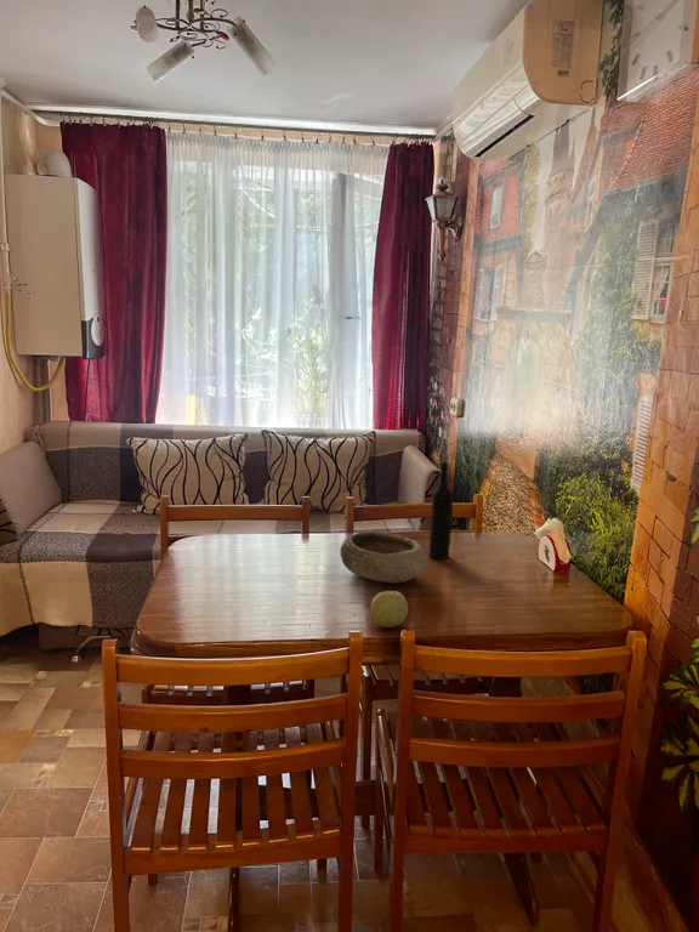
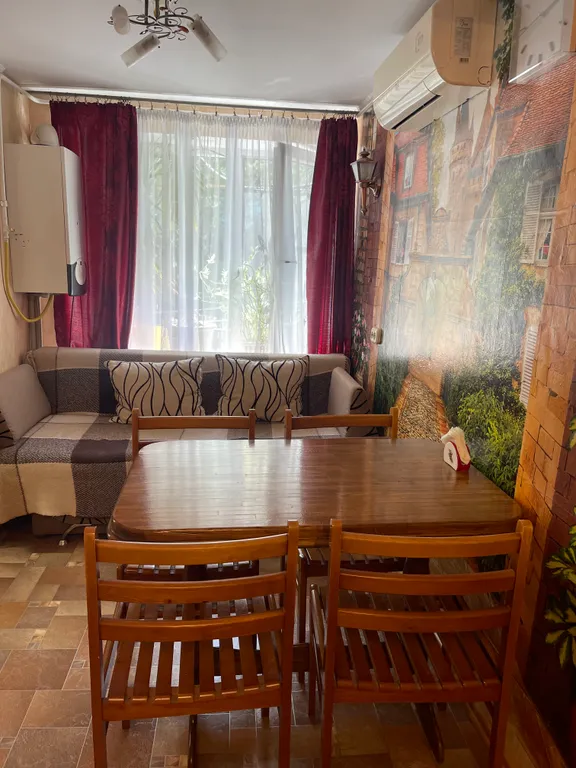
- wine bottle (442, 506)
- bowl (383, 557)
- apple (390, 608)
